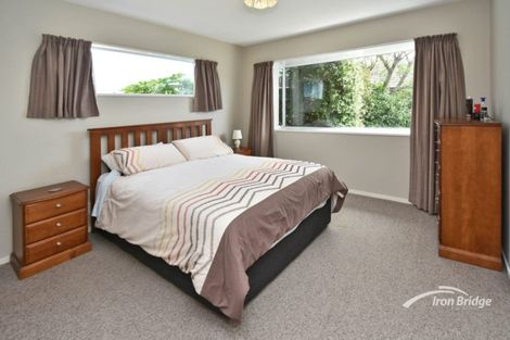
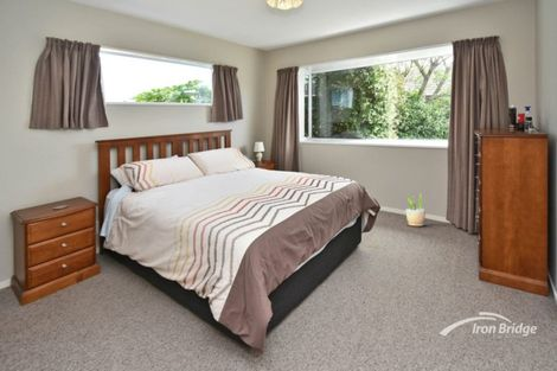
+ potted plant (415, 209)
